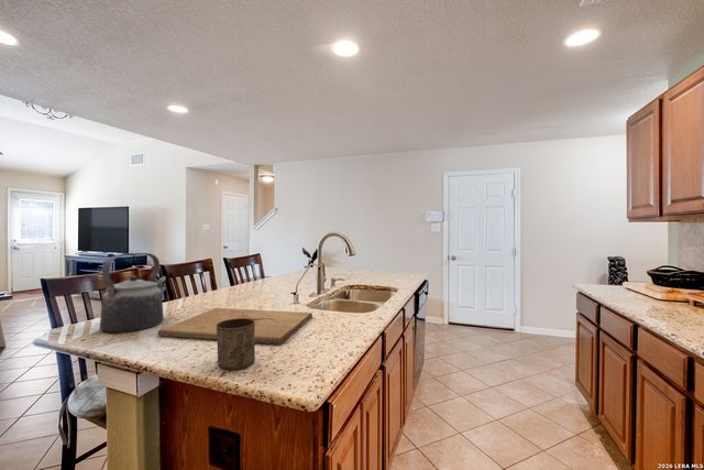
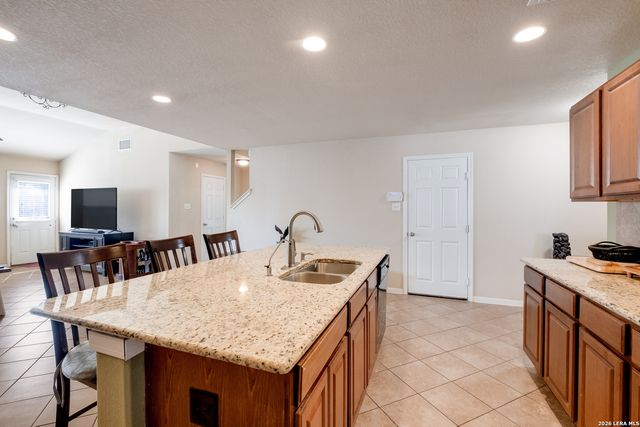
- kettle (138, 287)
- cup (235, 342)
- cutting board (242, 317)
